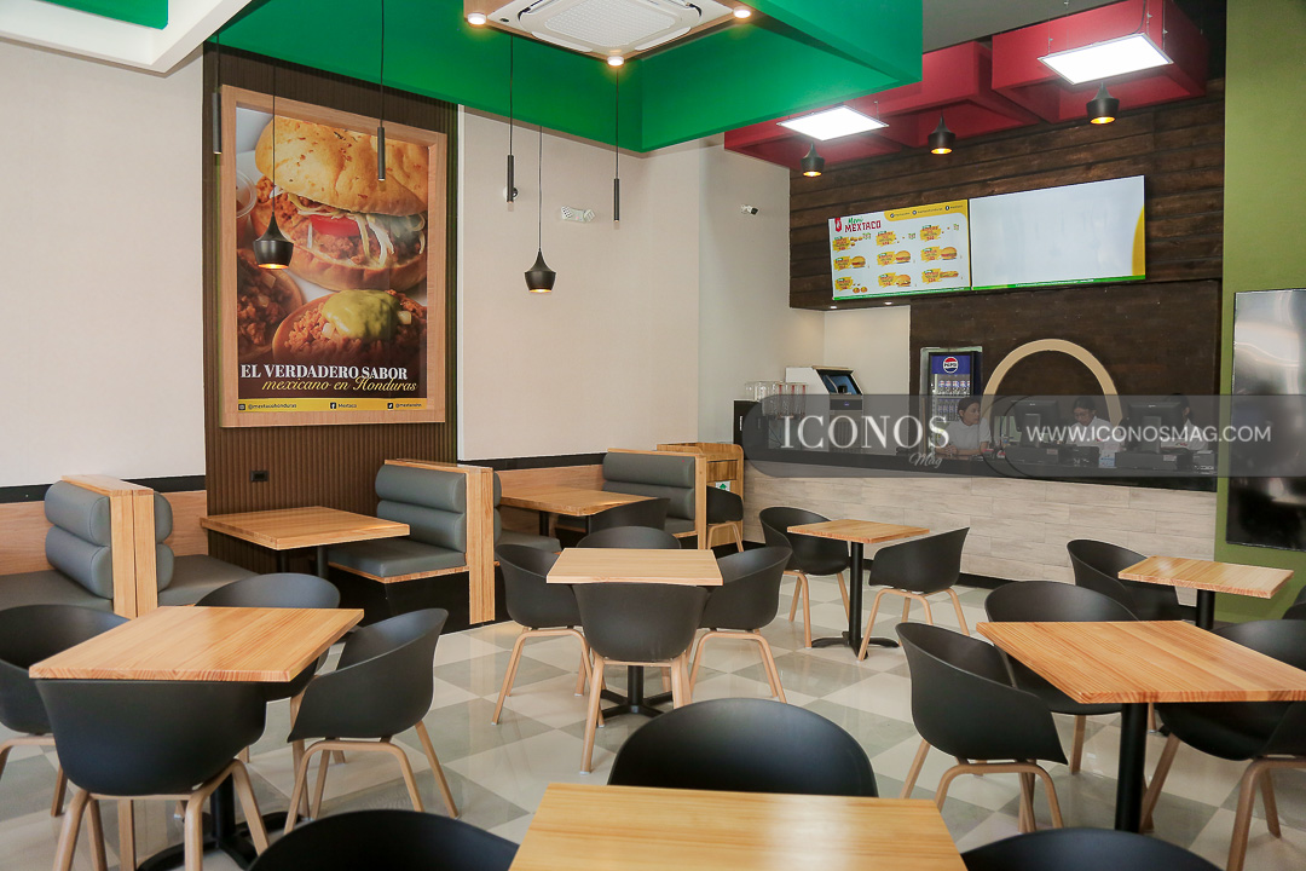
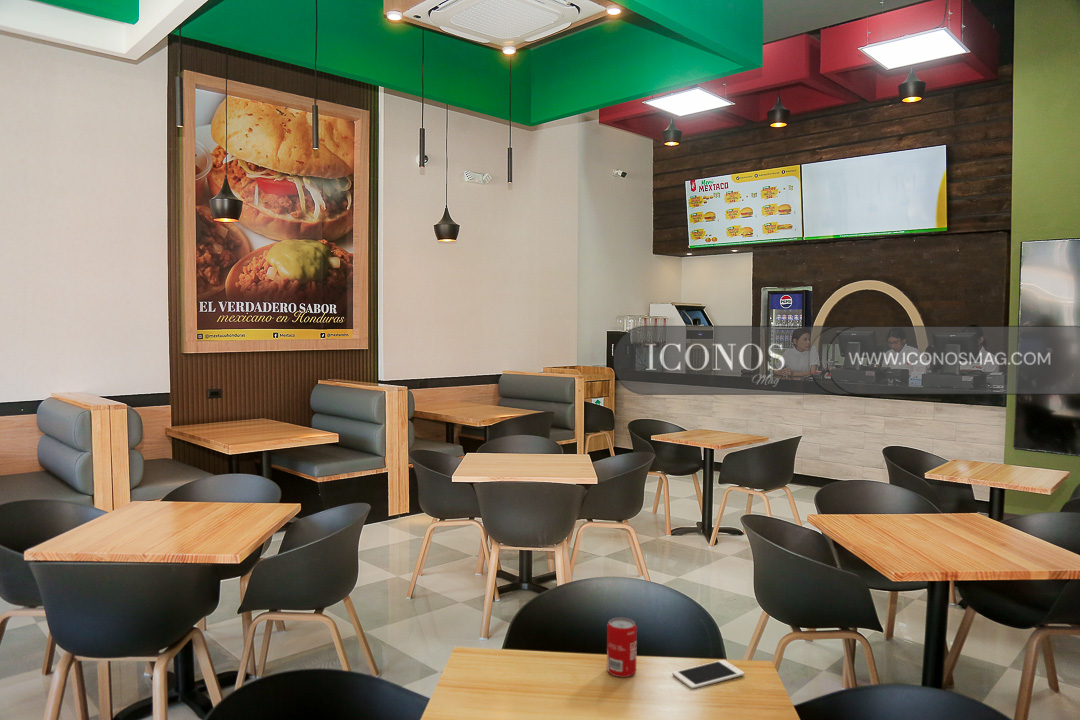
+ soda can (621, 646)
+ cell phone (708, 673)
